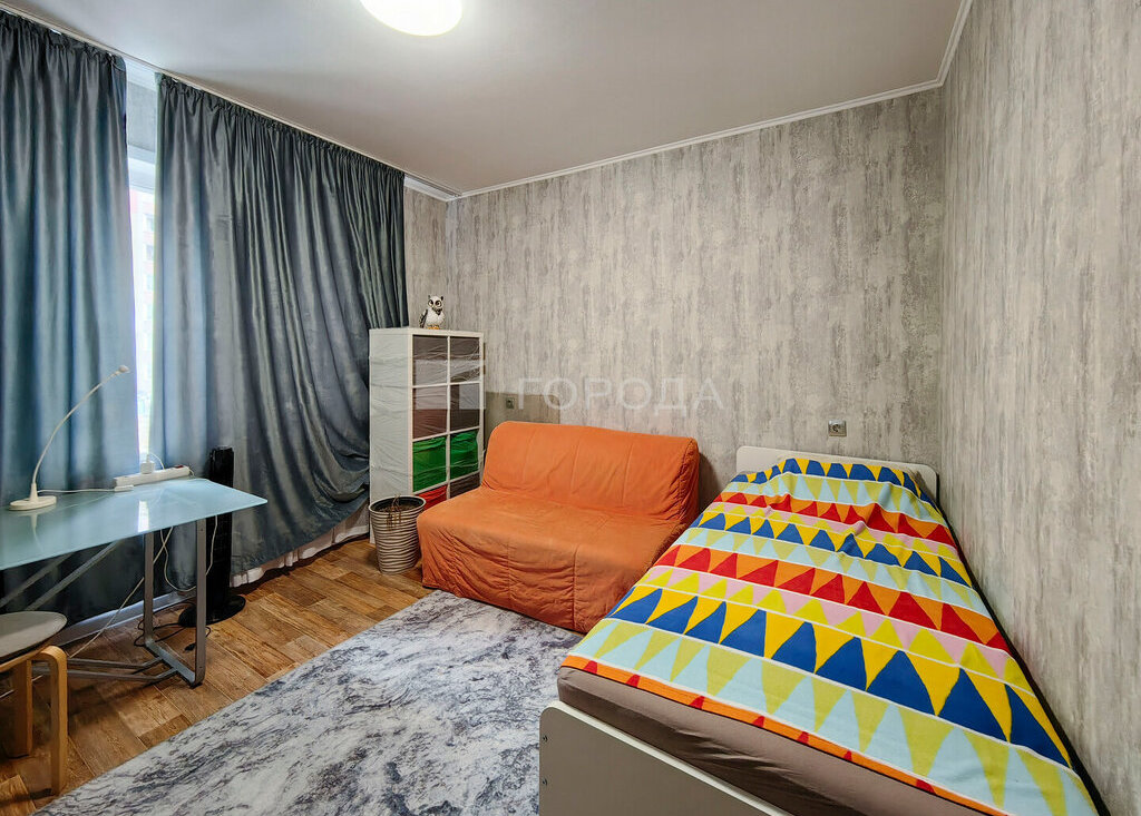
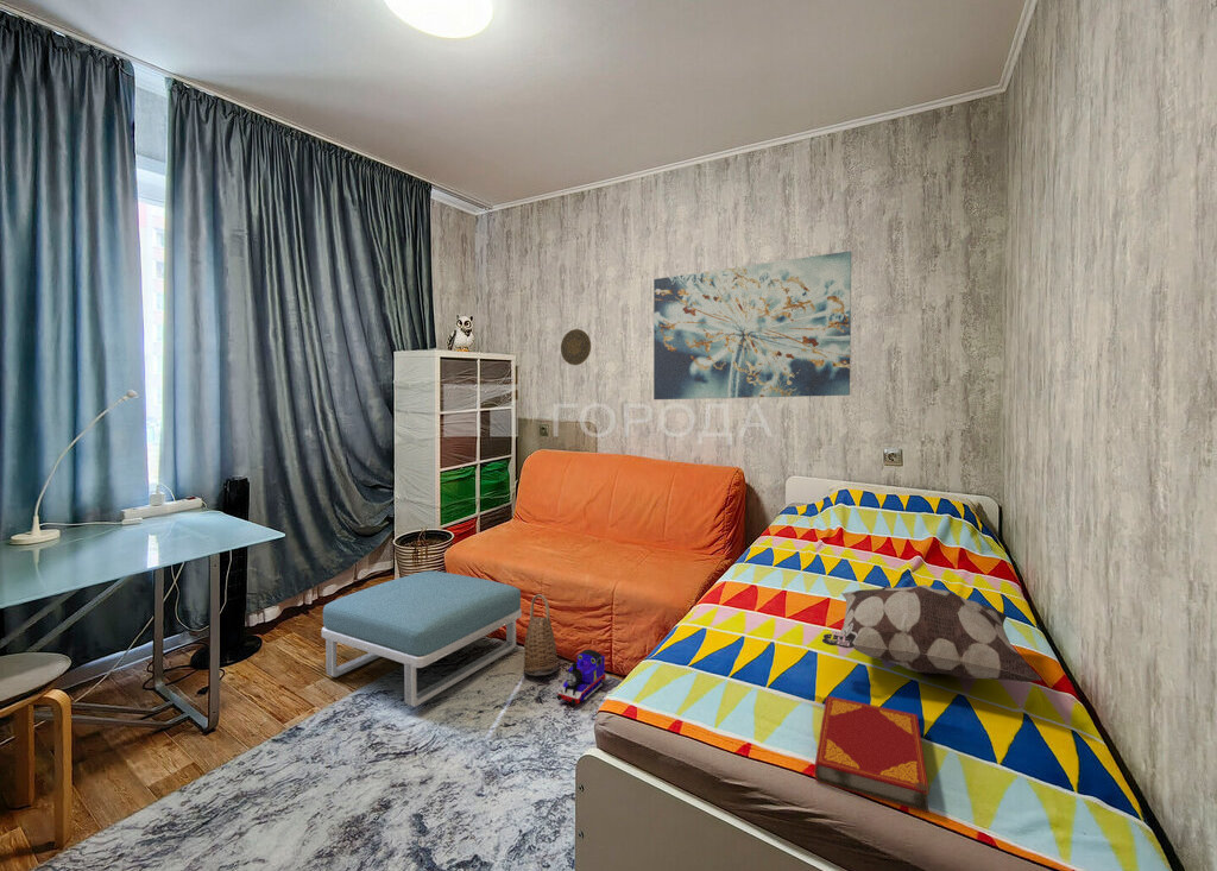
+ decorative plate (574, 347)
+ decorative pillow (919, 627)
+ wall art (743, 332)
+ basket (540, 636)
+ footstool (427, 624)
+ hardback book (869, 745)
+ toy train (581, 675)
